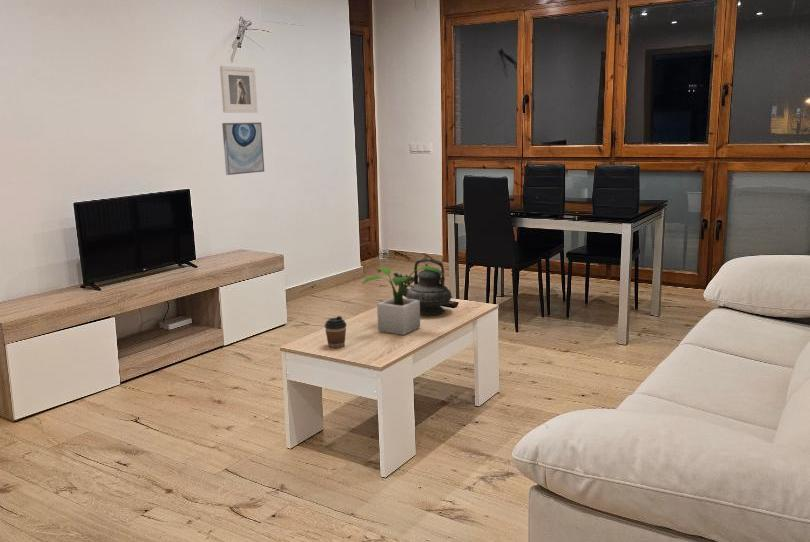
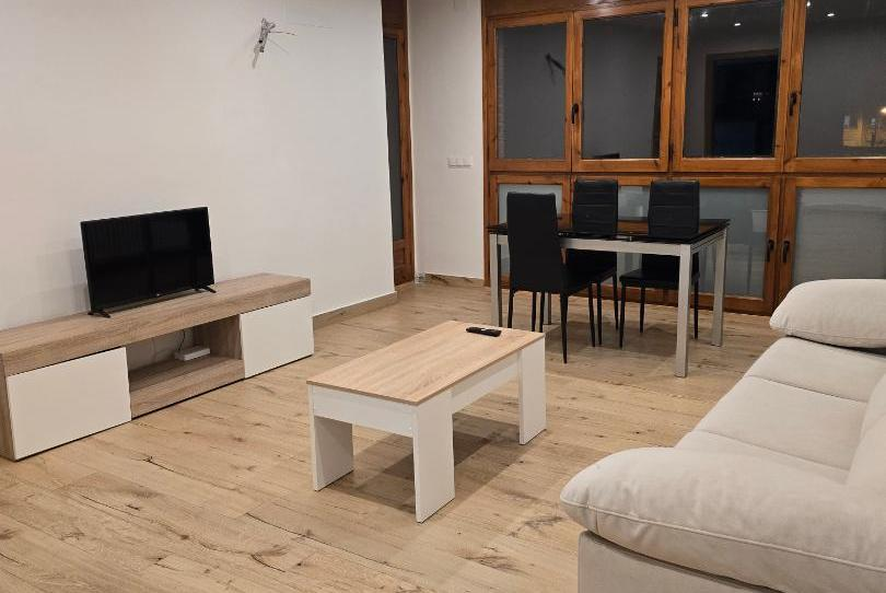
- wall art (244, 148)
- coffee cup (335, 331)
- teapot (421, 284)
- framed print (239, 89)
- potted plant (401, 299)
